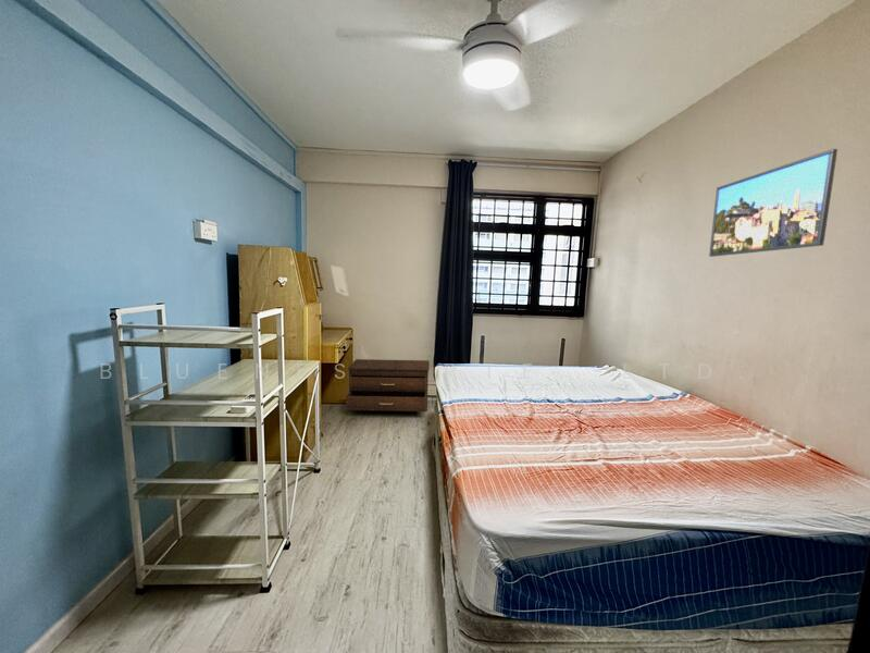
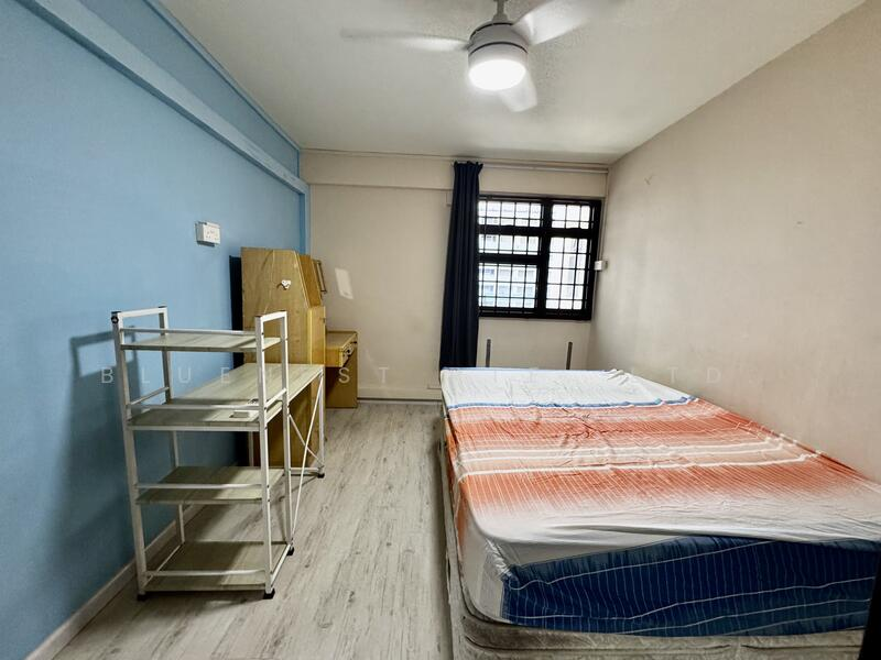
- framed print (761, 211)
- drawer (389, 386)
